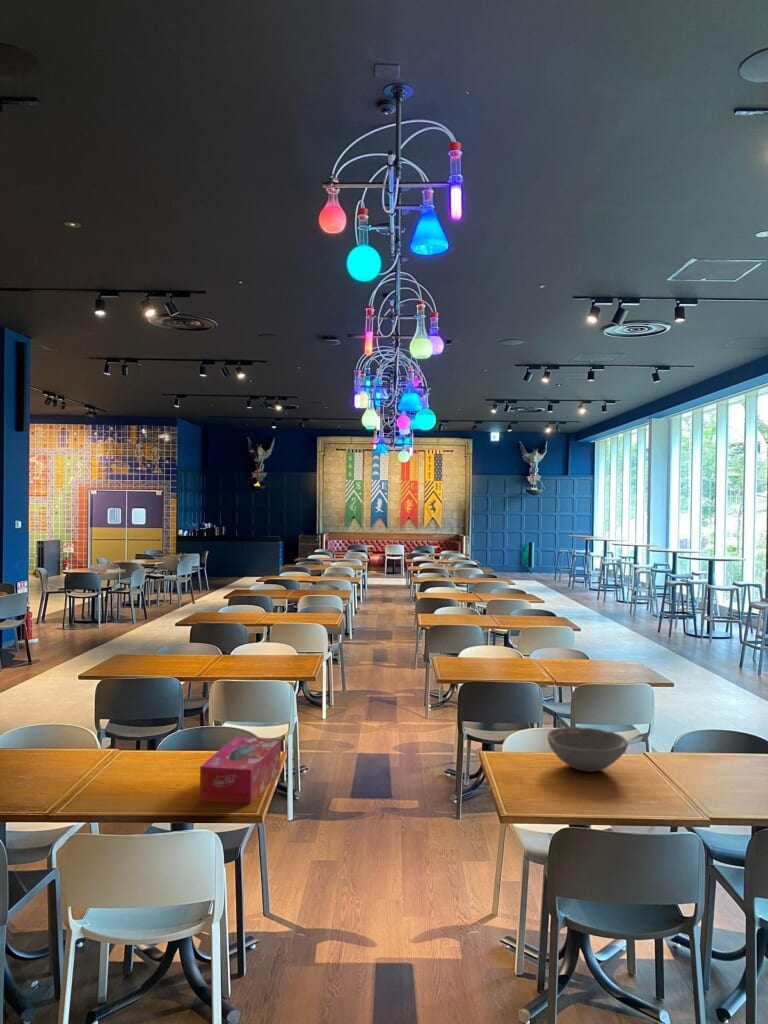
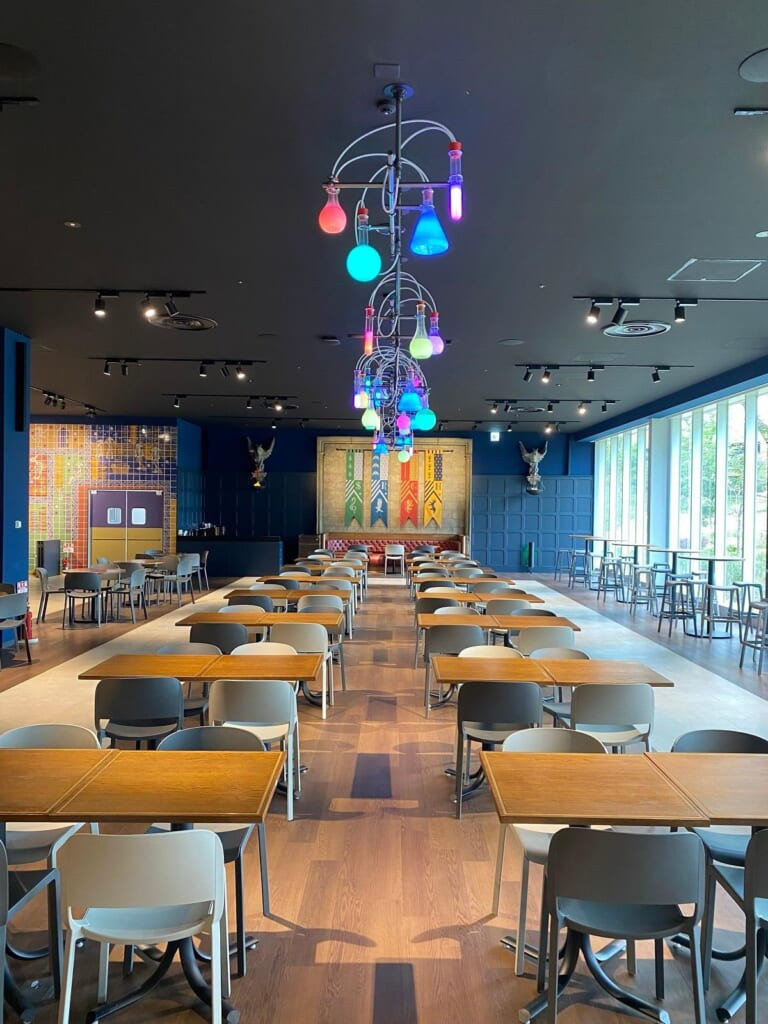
- tissue box (242, 768)
- bowl (586, 752)
